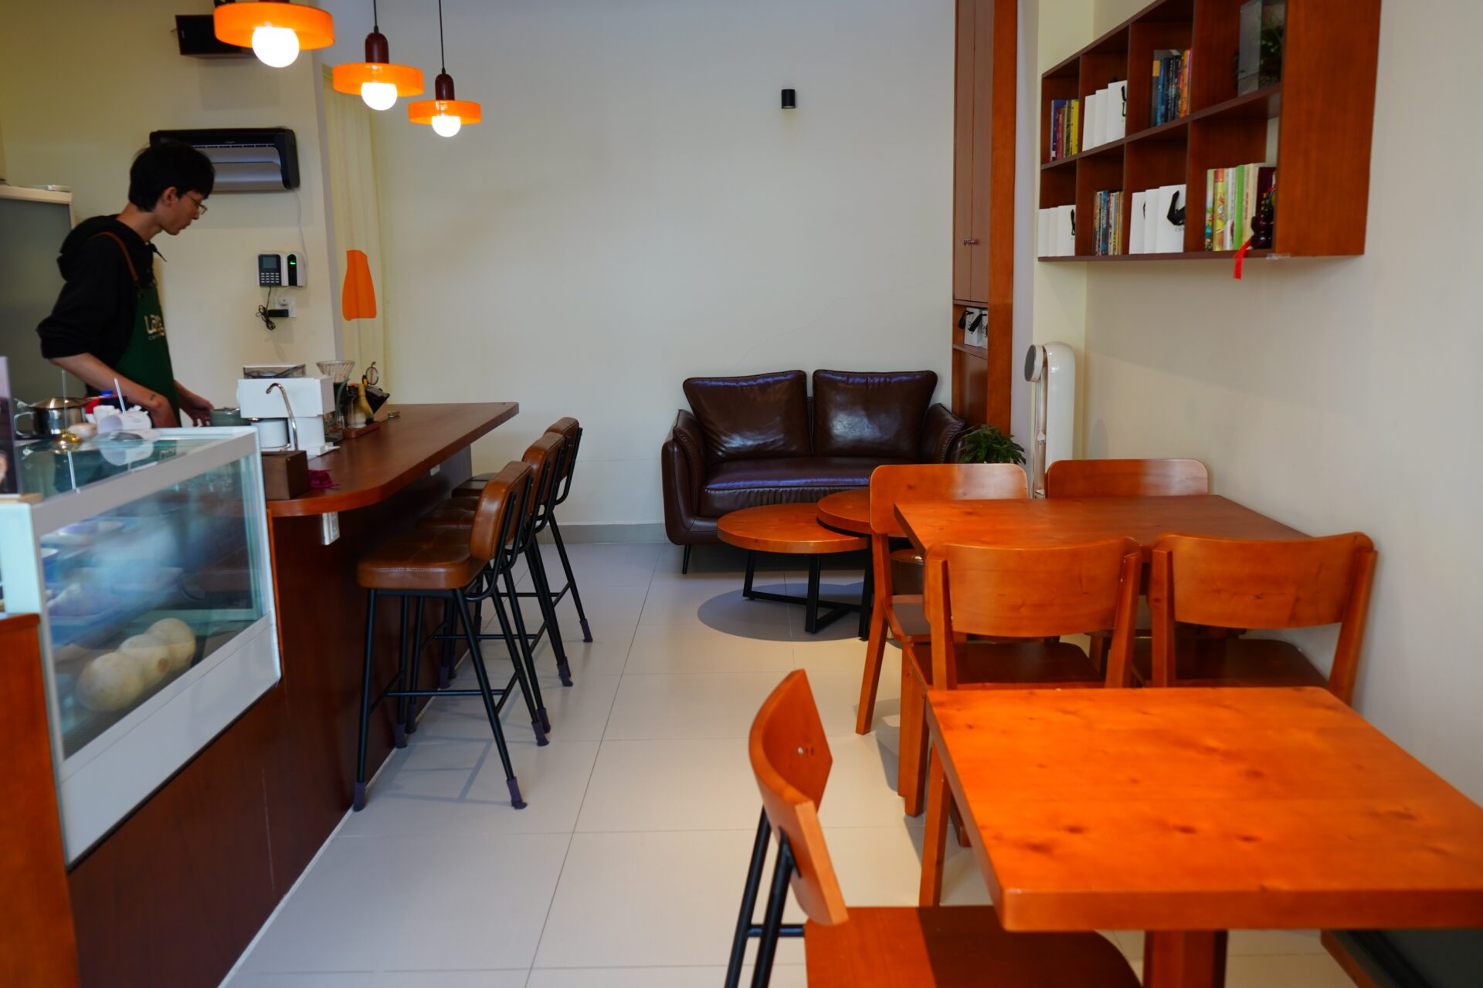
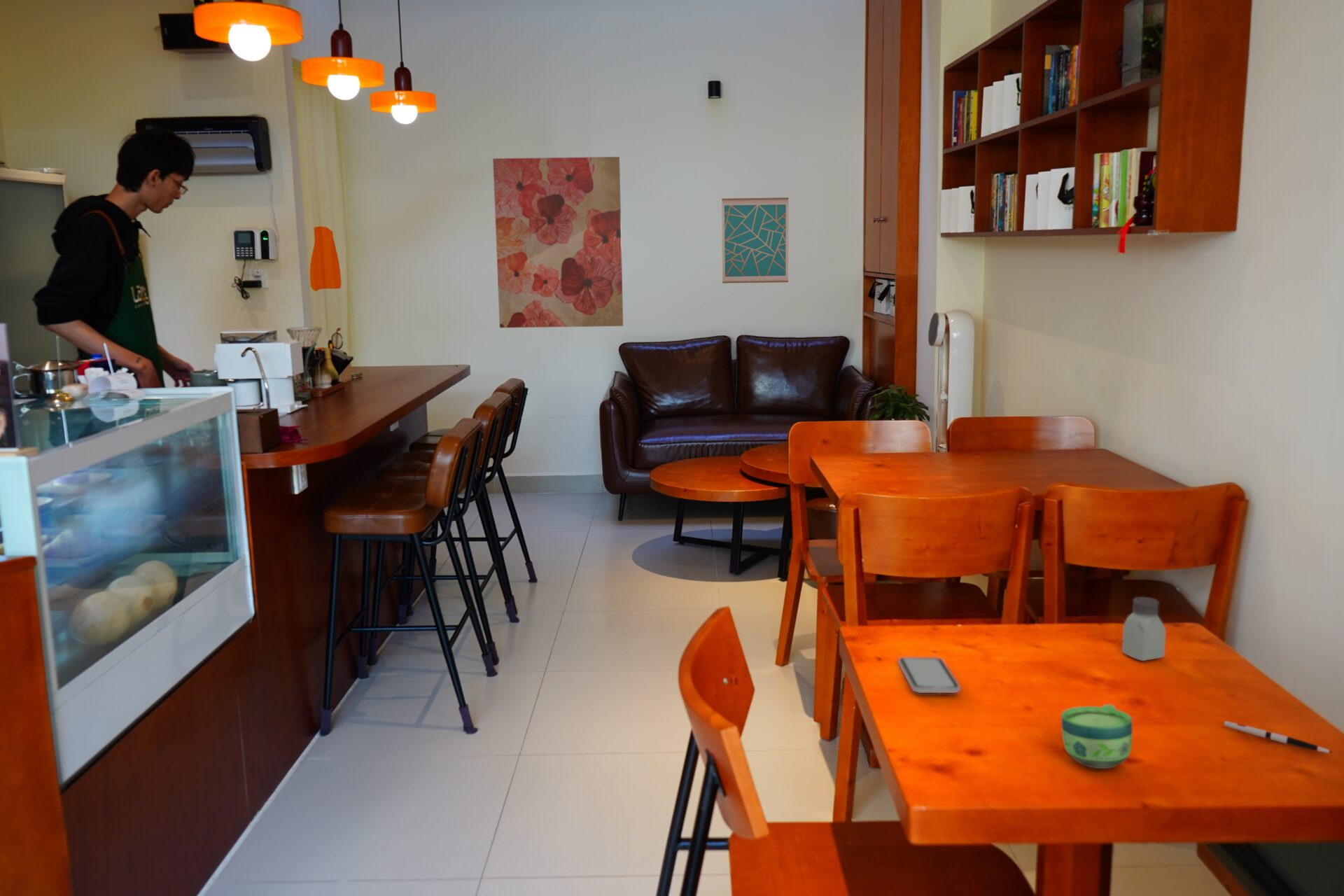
+ pen (1277, 736)
+ wall art (559, 243)
+ cup (1096, 734)
+ smartphone (927, 674)
+ wall art (755, 240)
+ saltshaker (1144, 628)
